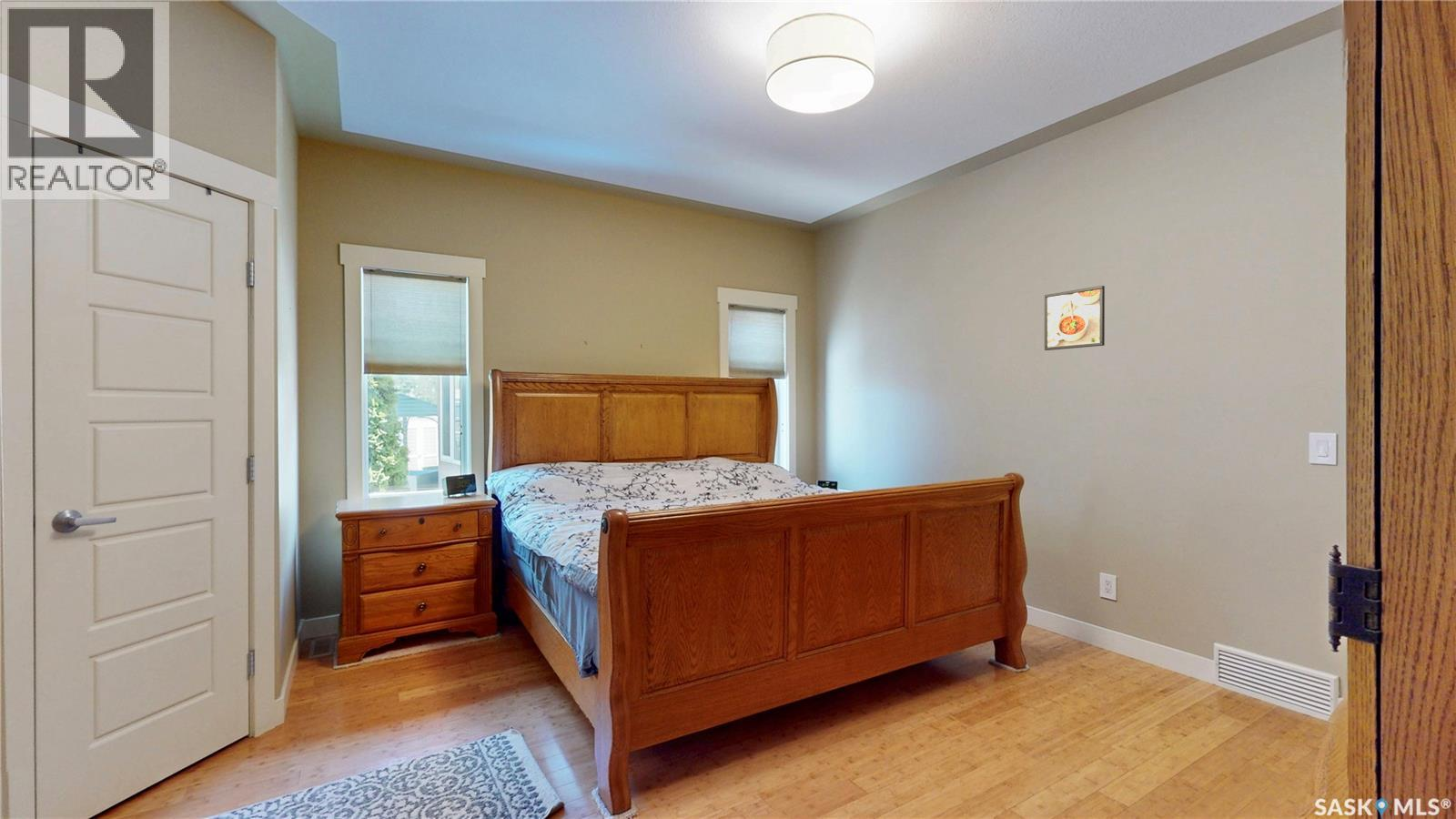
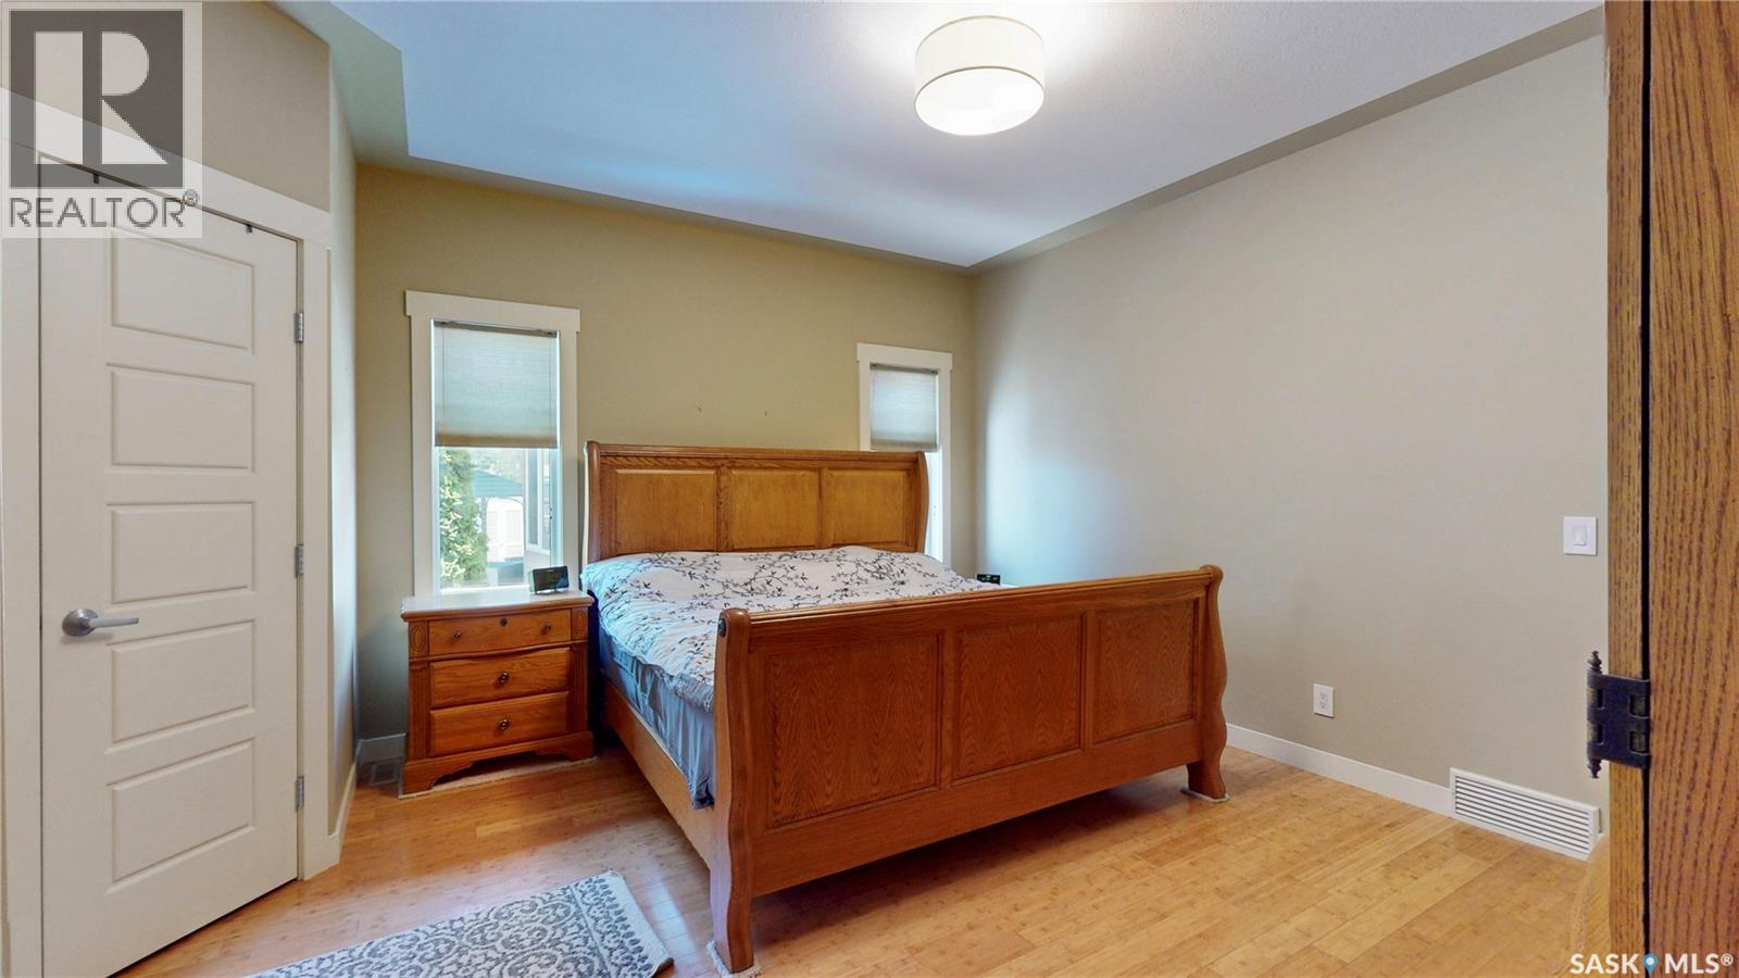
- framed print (1073, 318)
